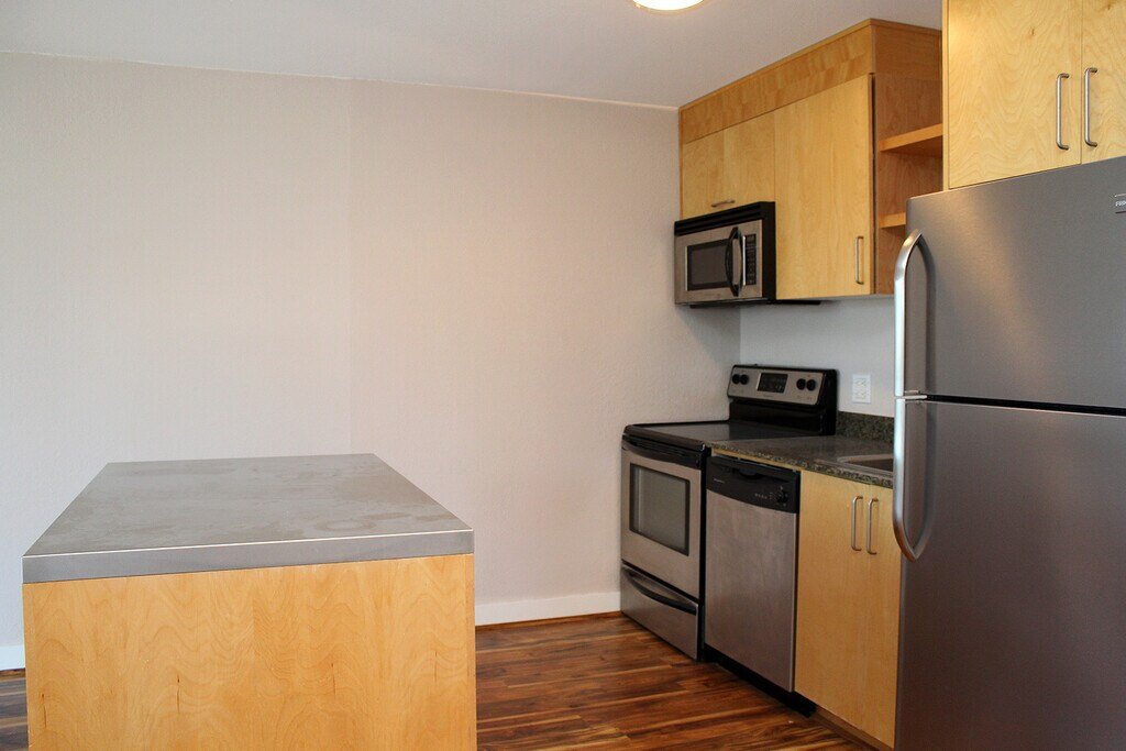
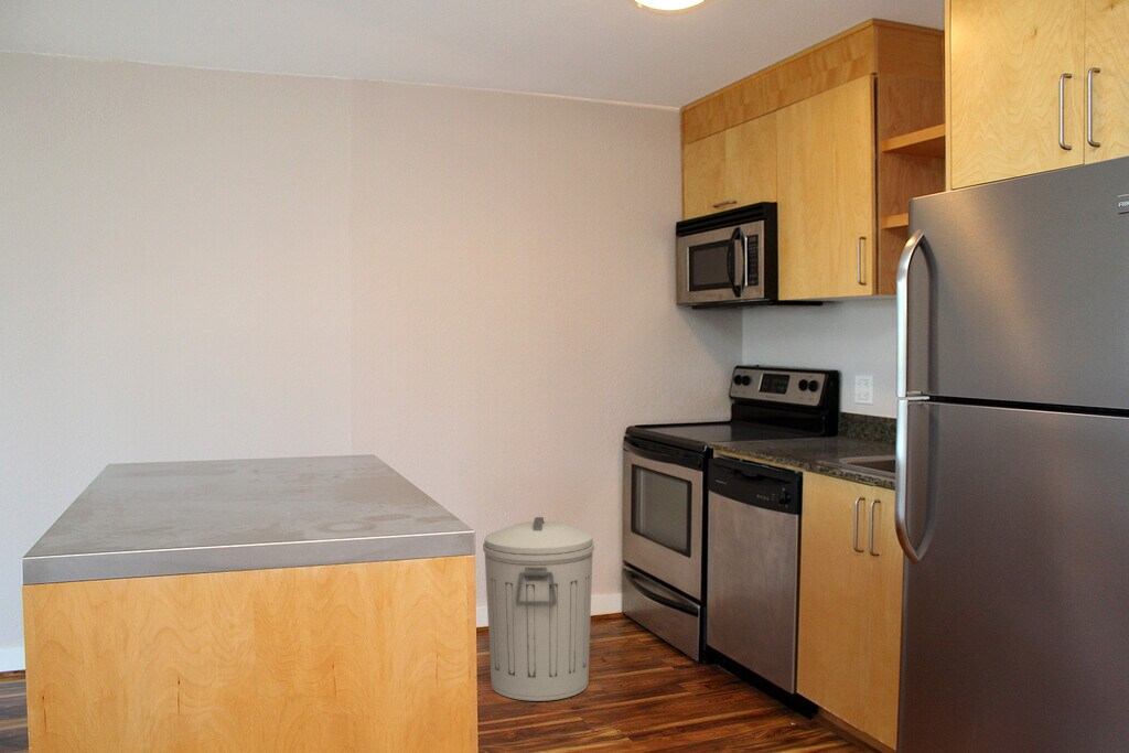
+ trash can (539, 601)
